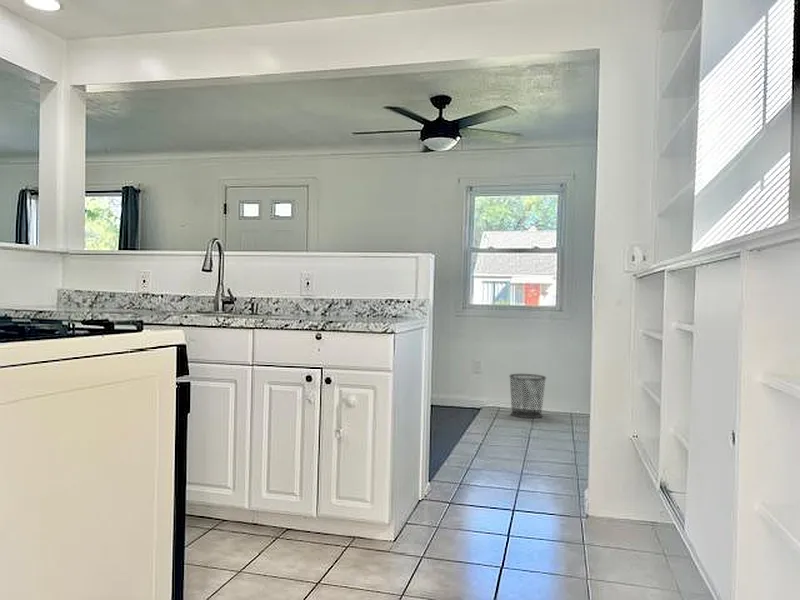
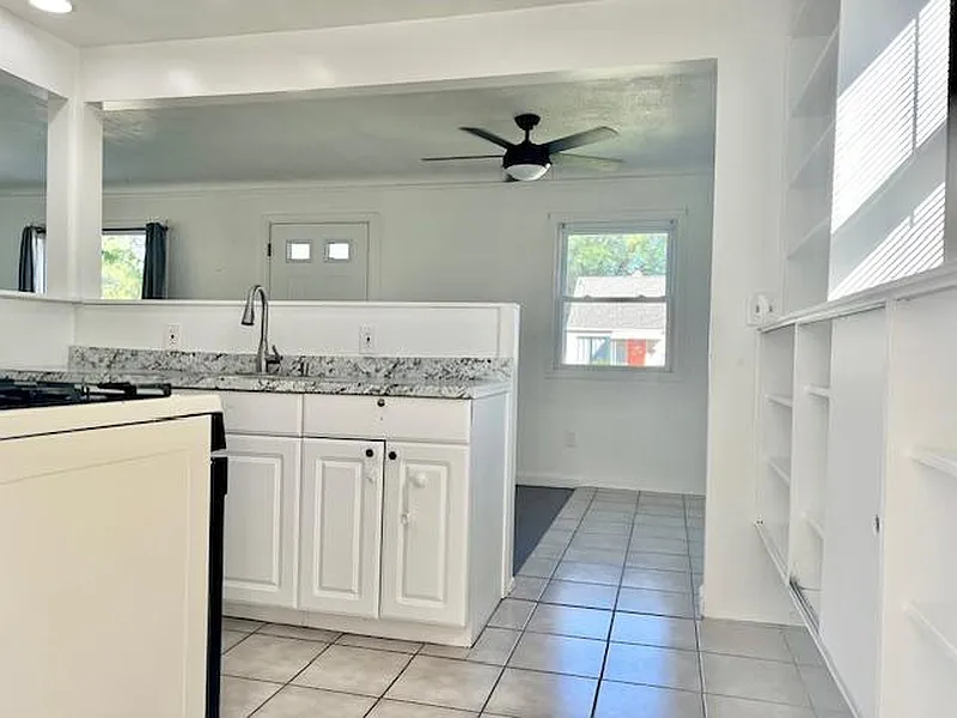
- waste bin (527, 395)
